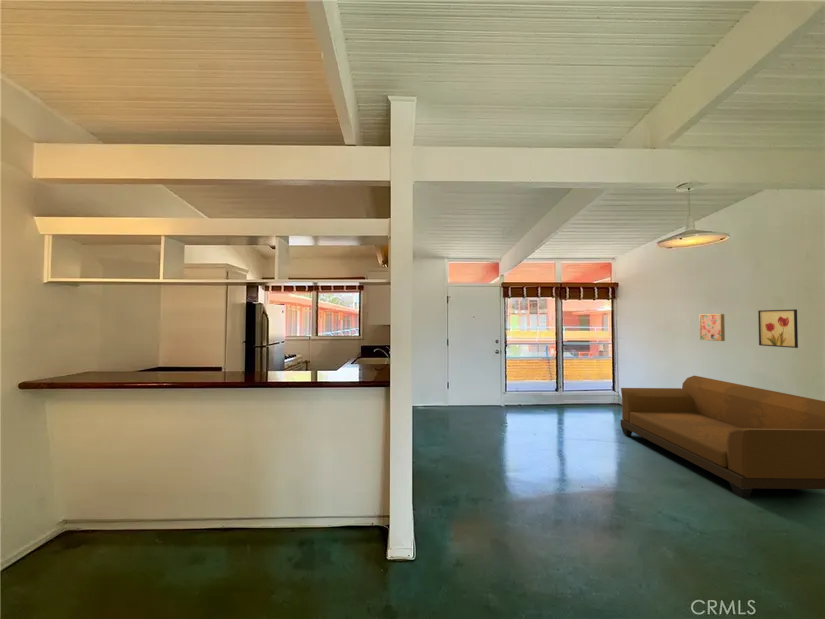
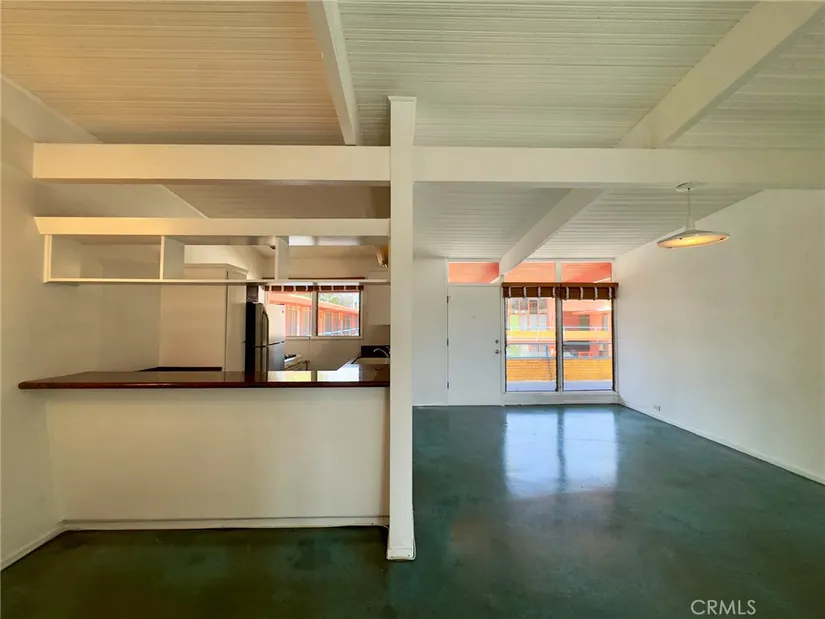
- wall art (777, 328)
- wall art (711, 327)
- sofa (713, 423)
